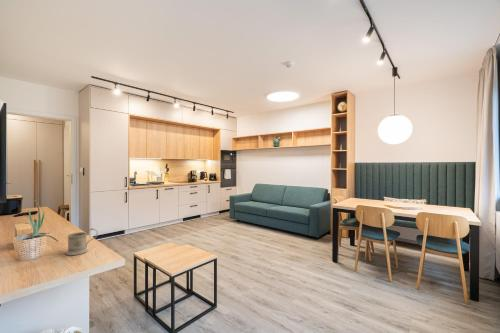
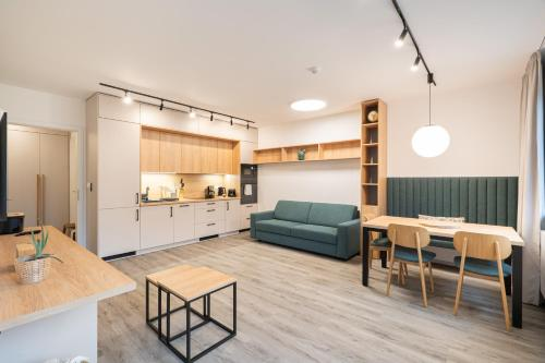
- mug (82, 240)
